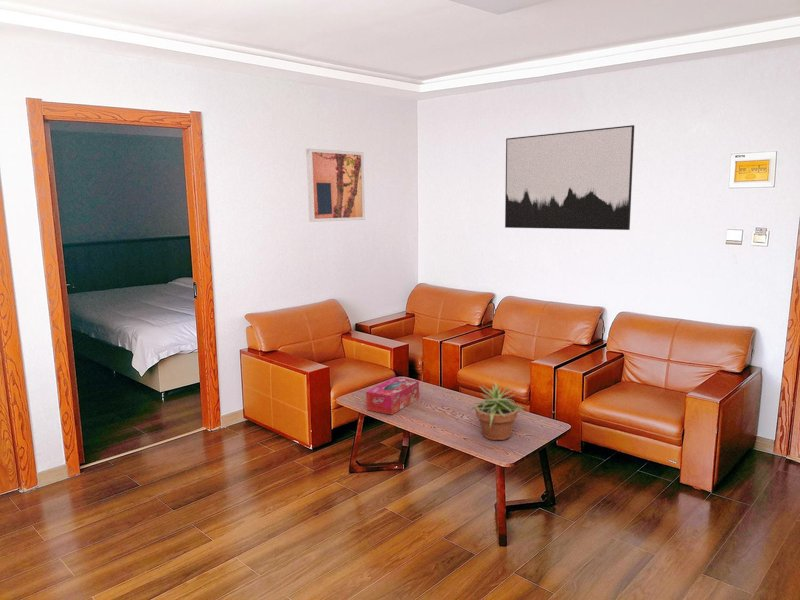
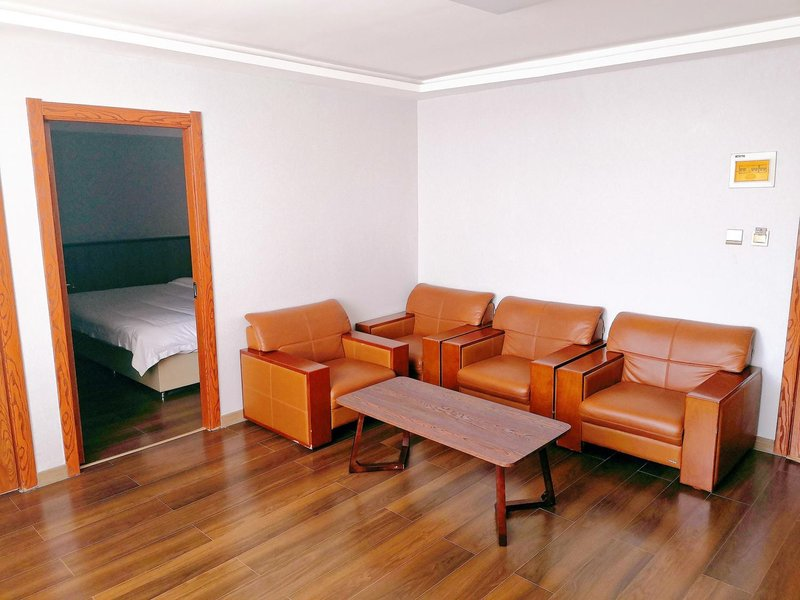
- wall art (337, 186)
- potted plant (494, 409)
- wall art (563, 181)
- tissue box (393, 395)
